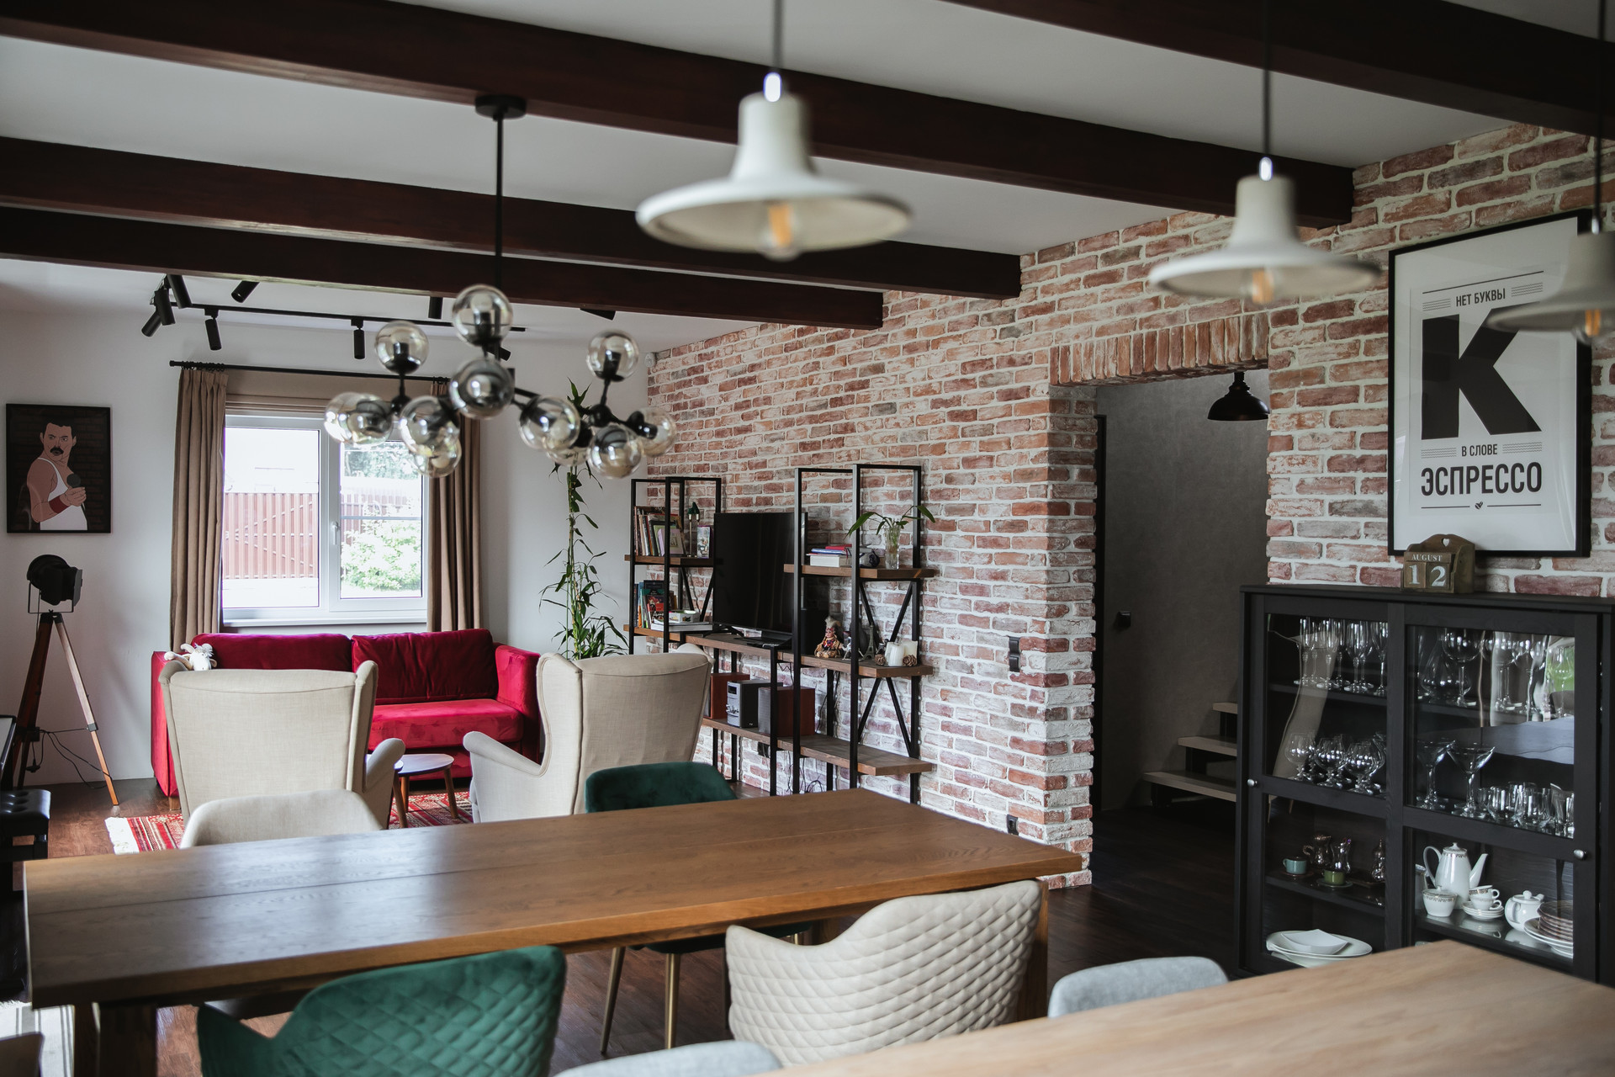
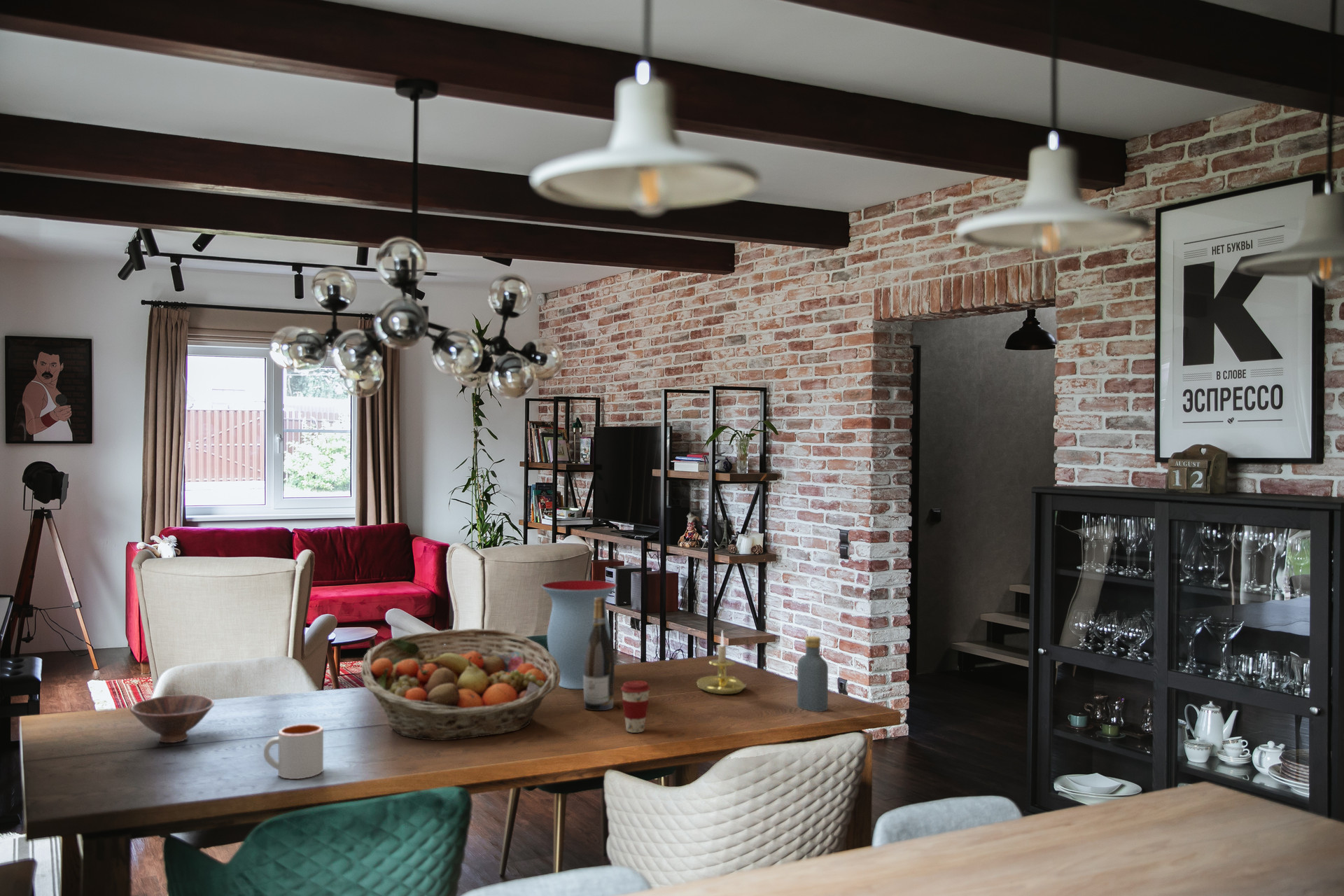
+ coffee cup (635, 706)
+ fruit basket (461, 682)
+ mug (293, 751)
+ wine bottle (598, 652)
+ bowl (173, 721)
+ vase (578, 634)
+ vodka (812, 673)
+ candle holder (723, 660)
